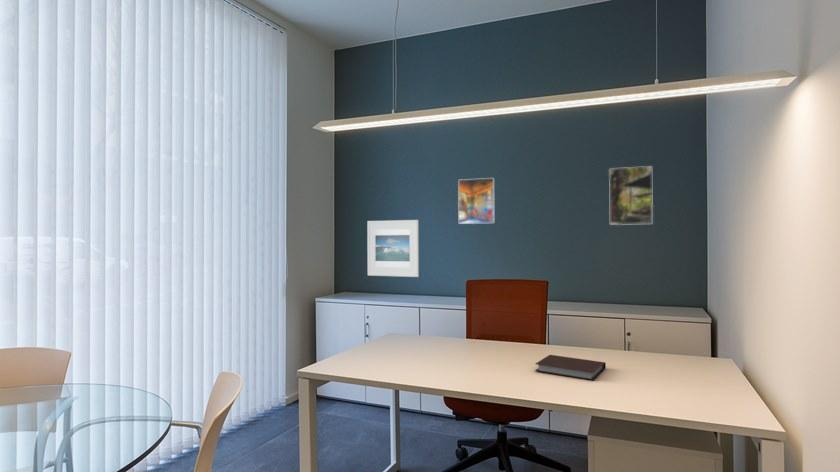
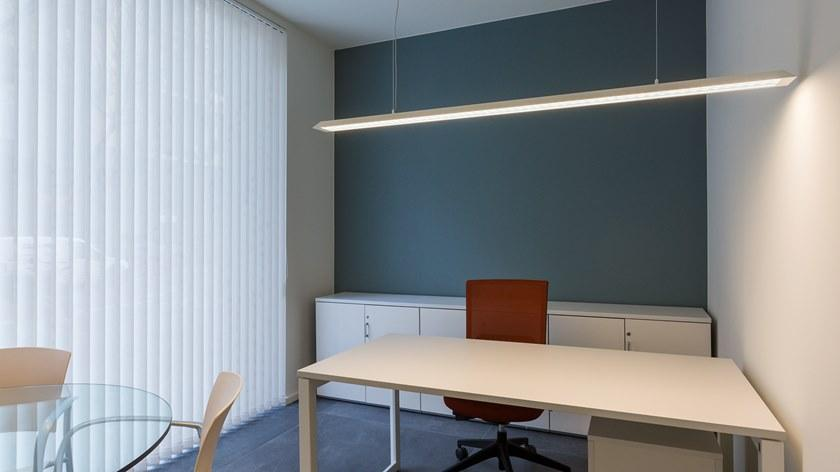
- notebook (570, 366)
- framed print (630, 195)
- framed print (476, 201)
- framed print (392, 248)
